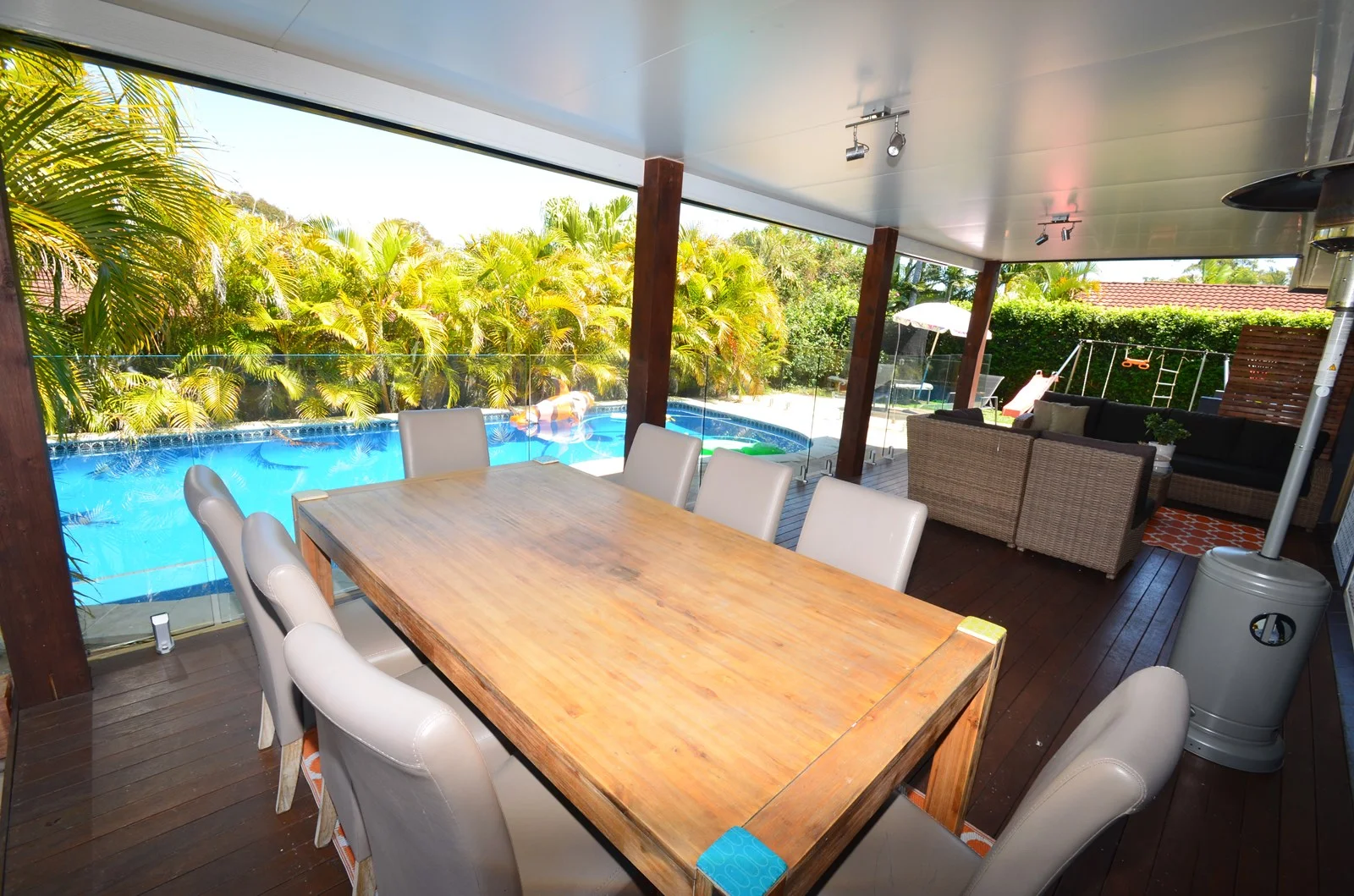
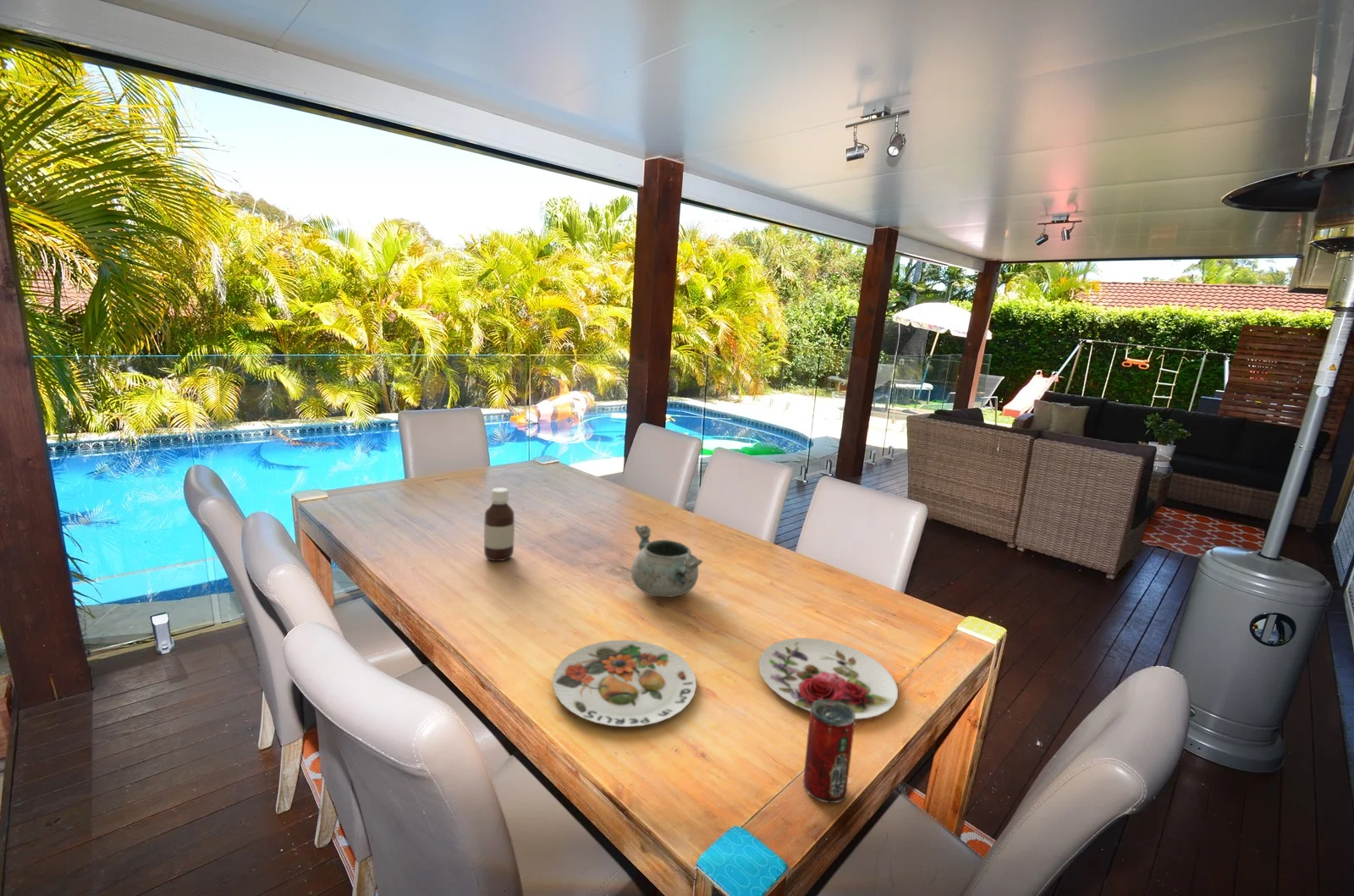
+ plate (625, 680)
+ plate (826, 673)
+ decorative bowl (667, 565)
+ beverage can (828, 750)
+ bottle (499, 524)
